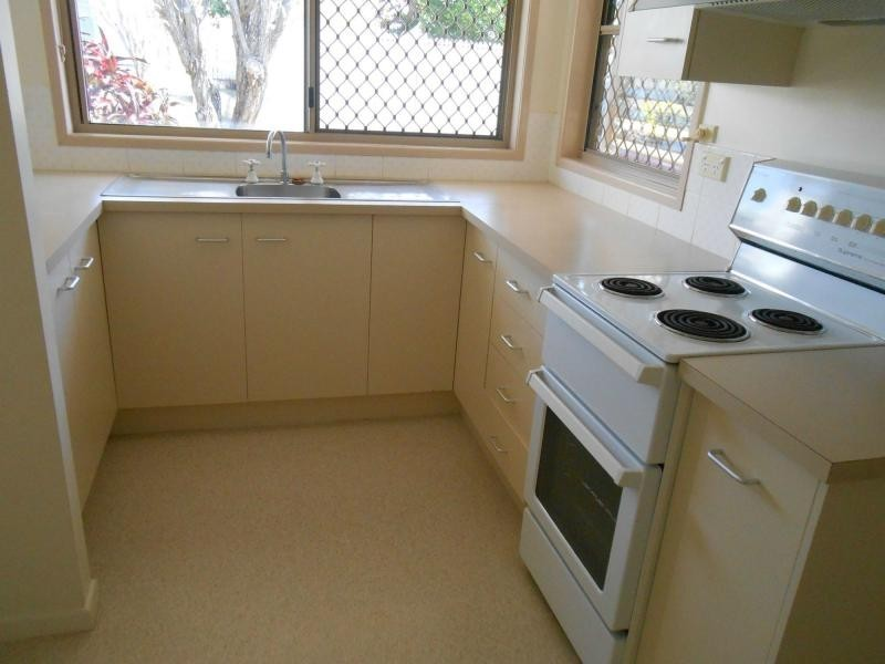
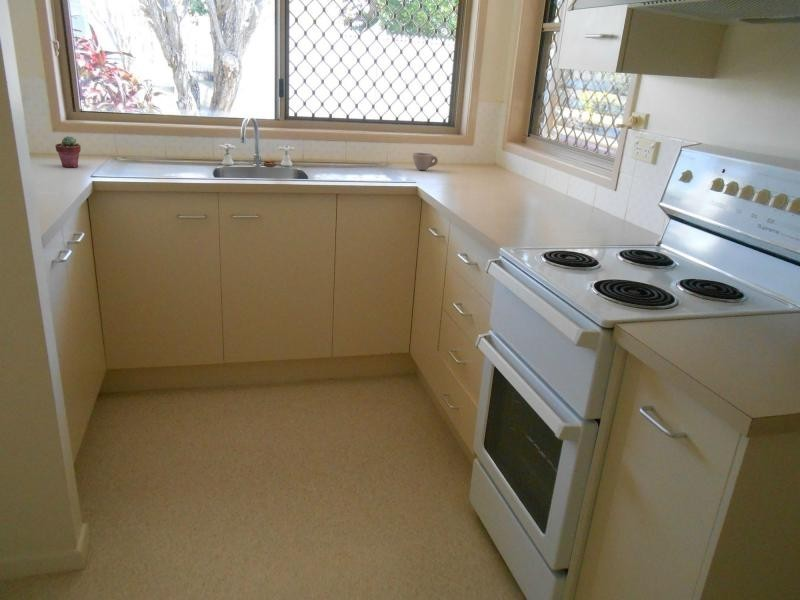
+ potted succulent (68, 151)
+ cup (425, 161)
